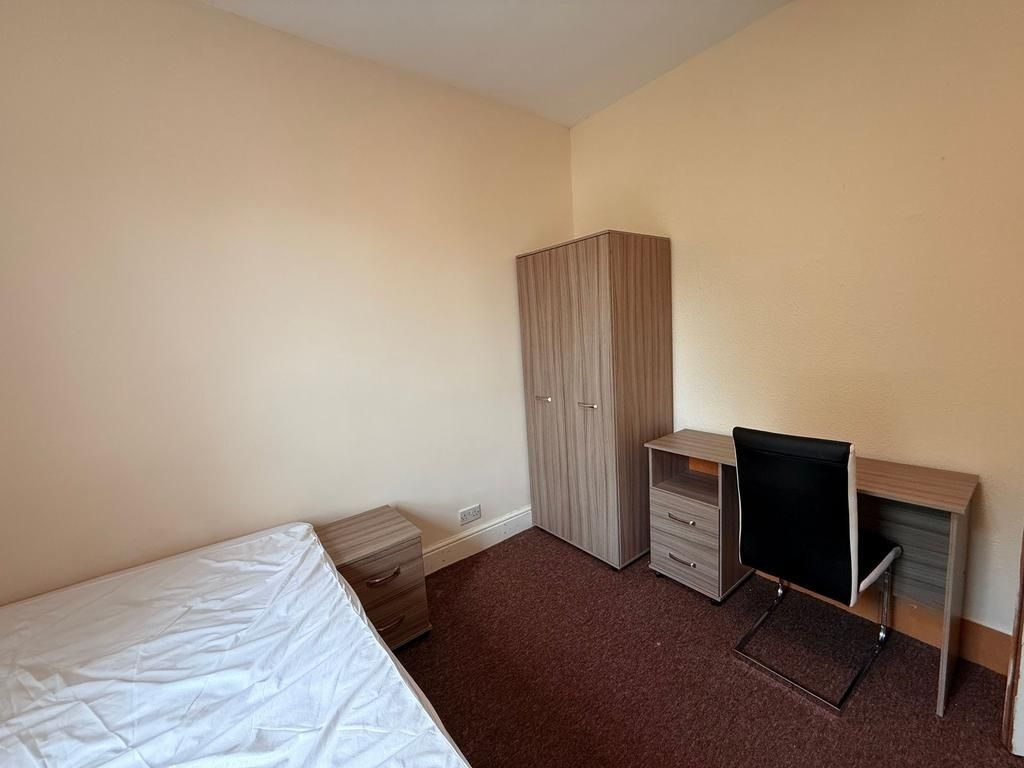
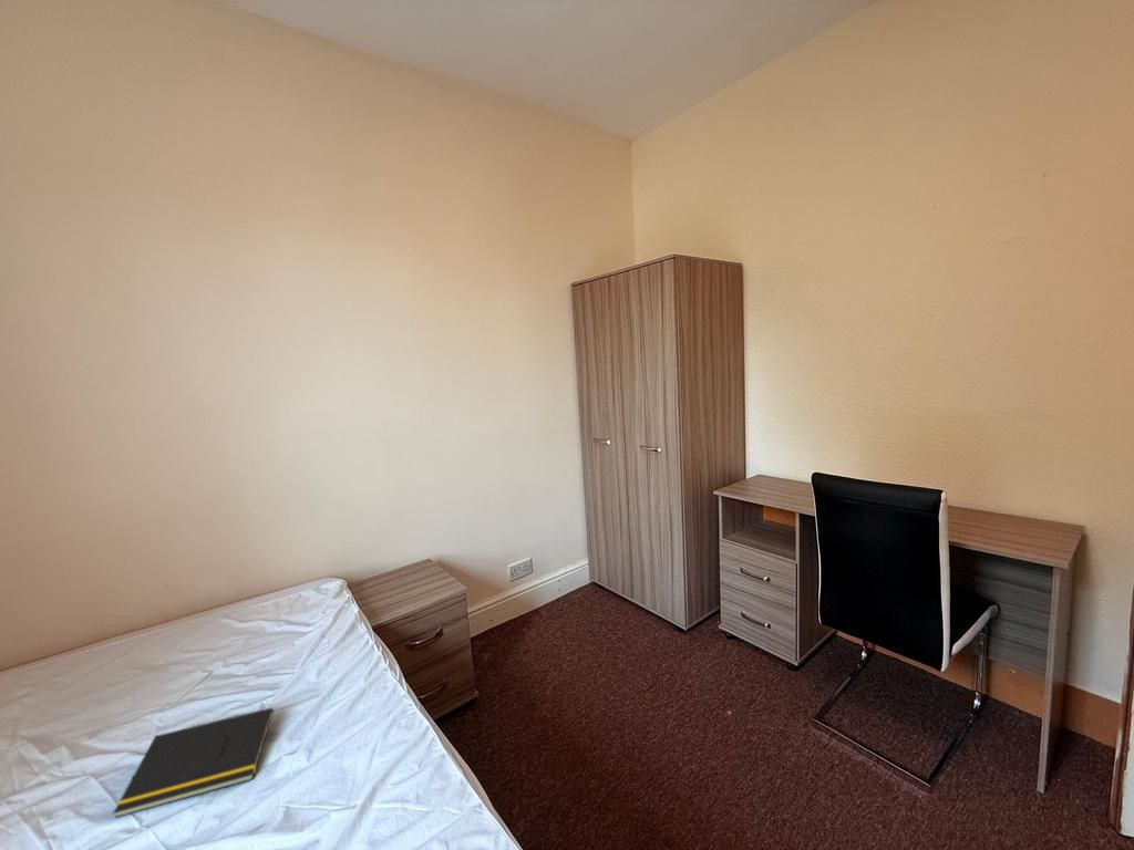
+ notepad (202, 756)
